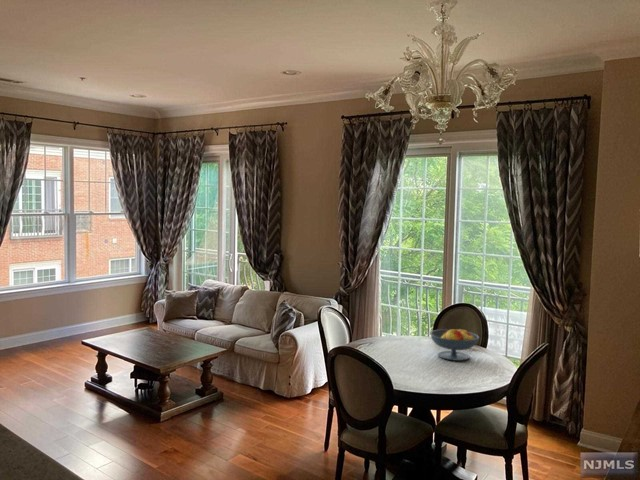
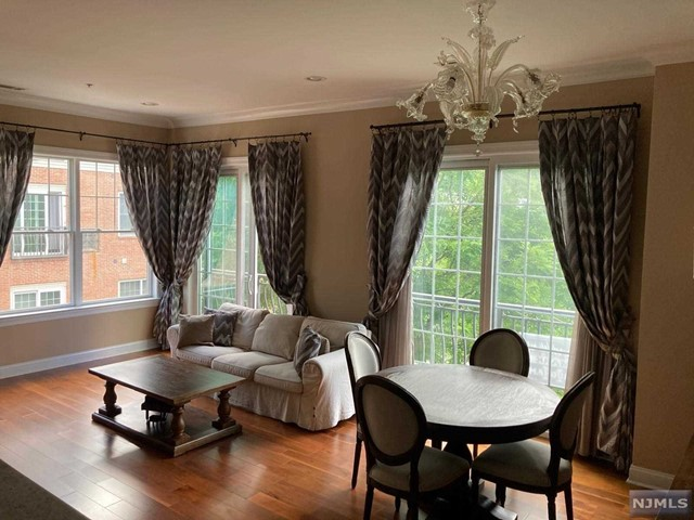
- fruit bowl (454, 341)
